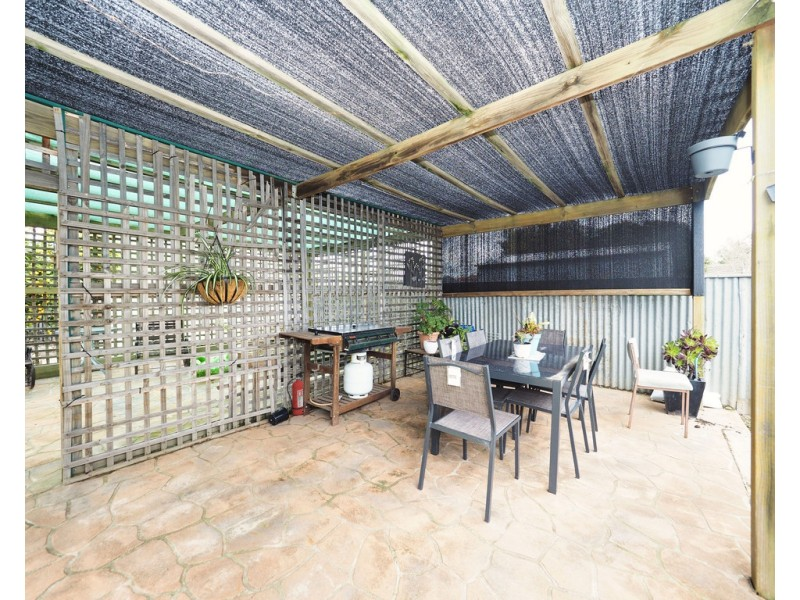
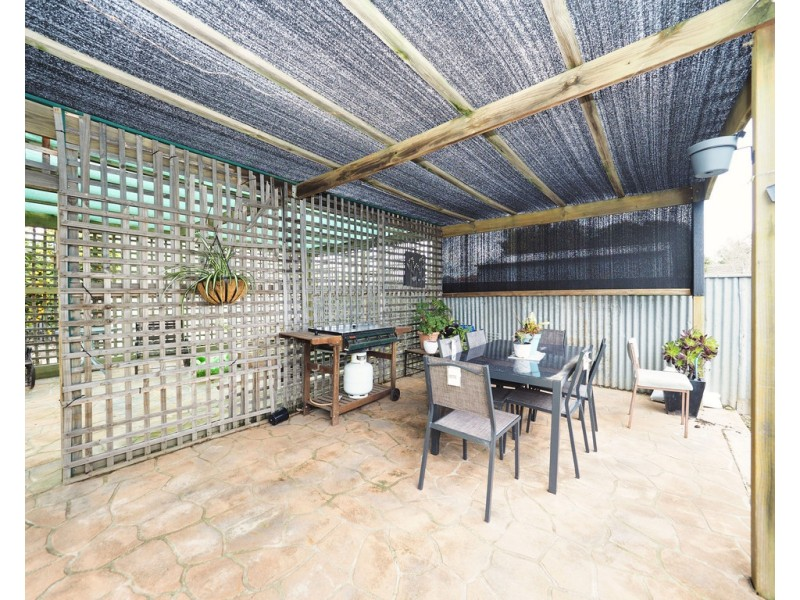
- fire extinguisher (296, 393)
